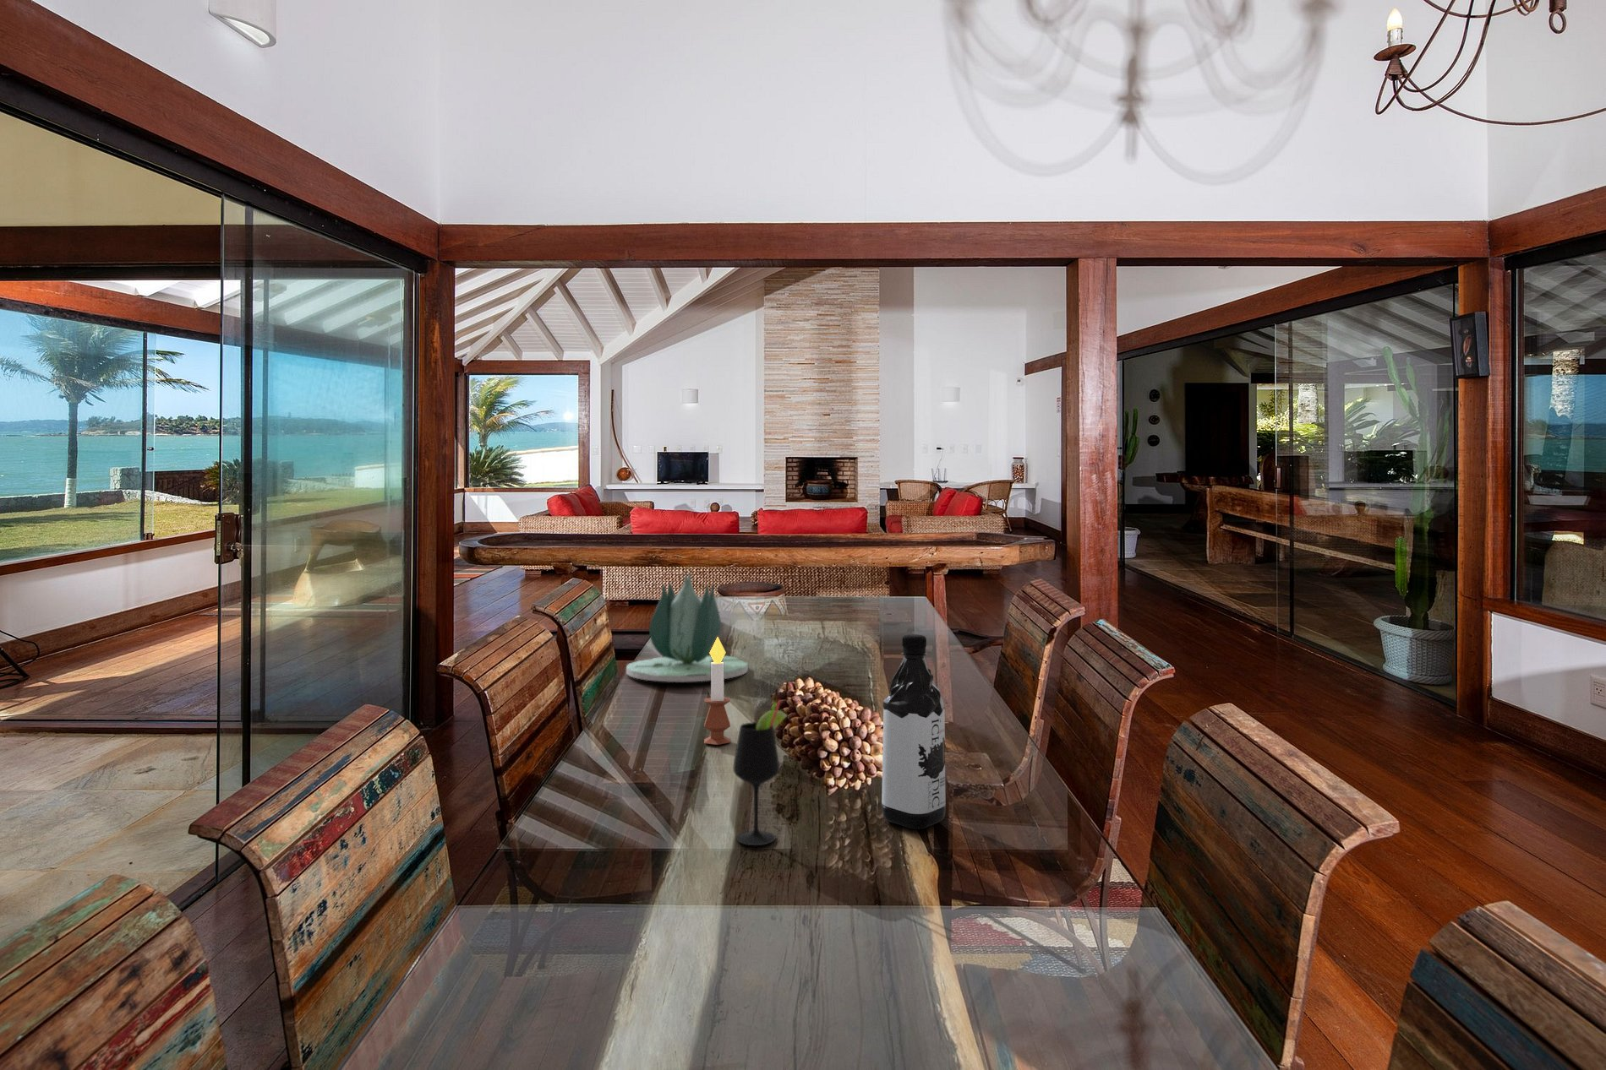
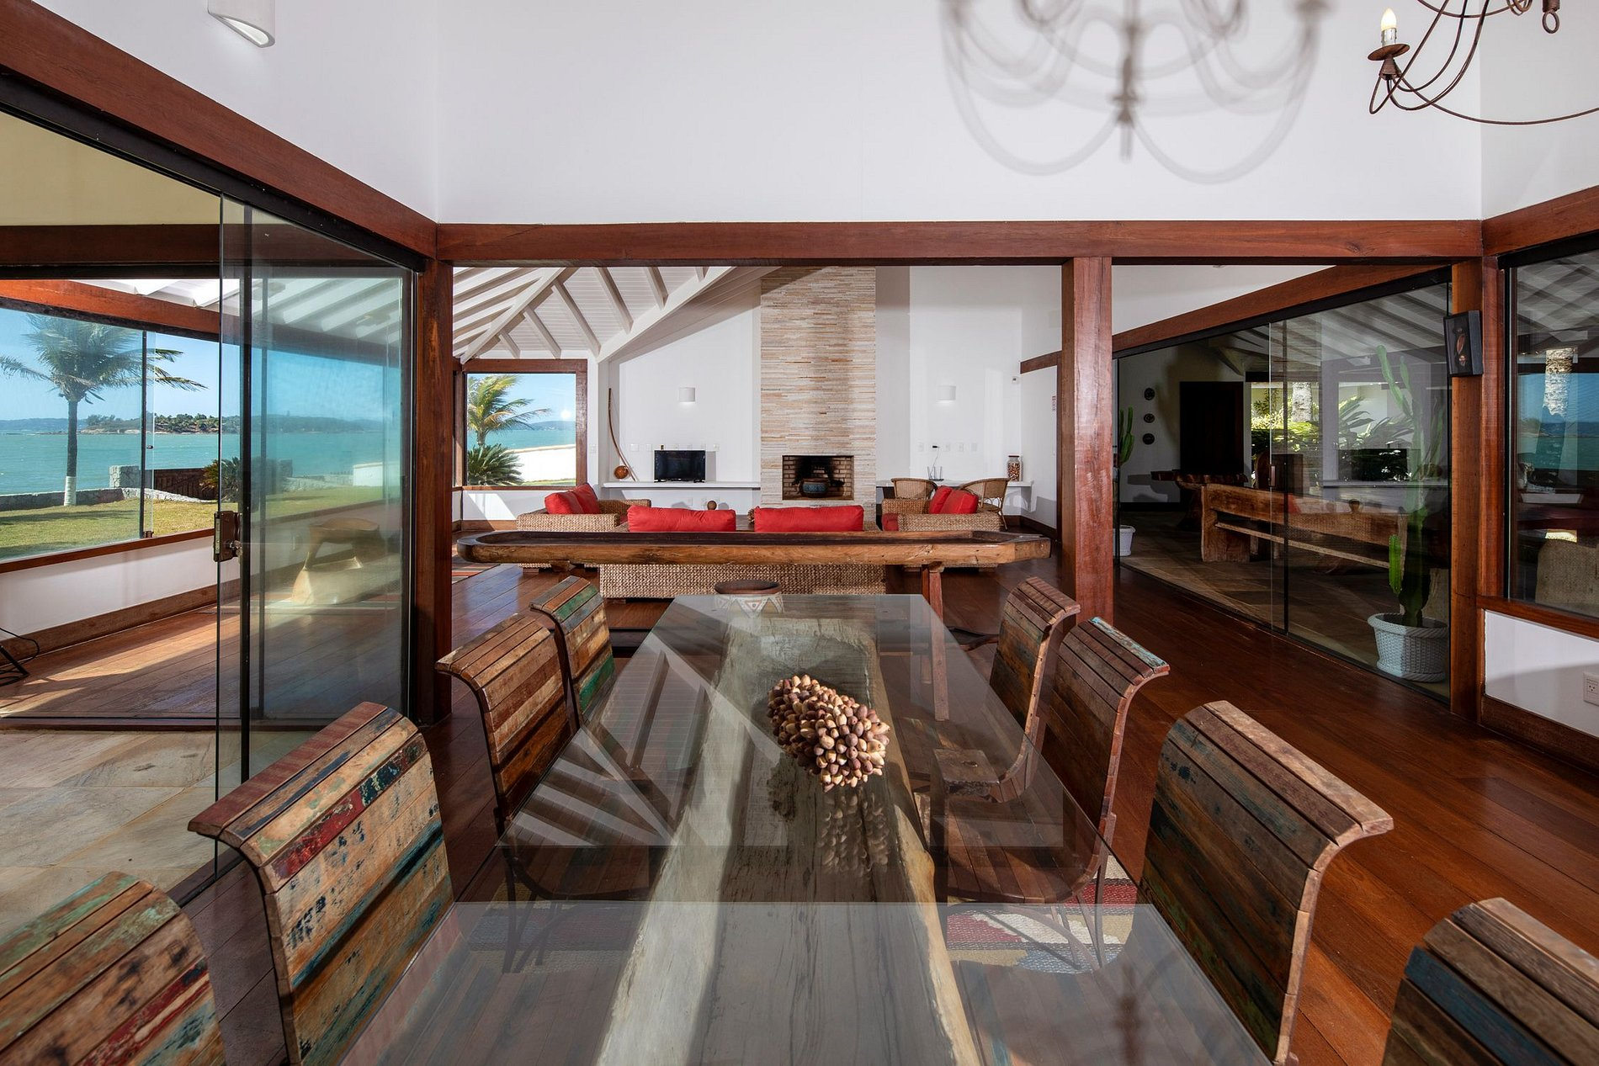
- wine glass (759, 768)
- succulent plant (687, 621)
- water bottle (913, 727)
- candle (717, 688)
